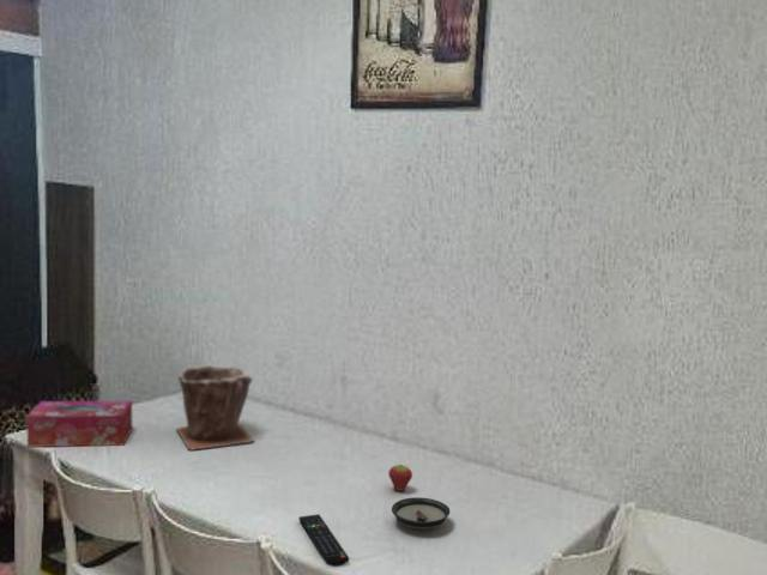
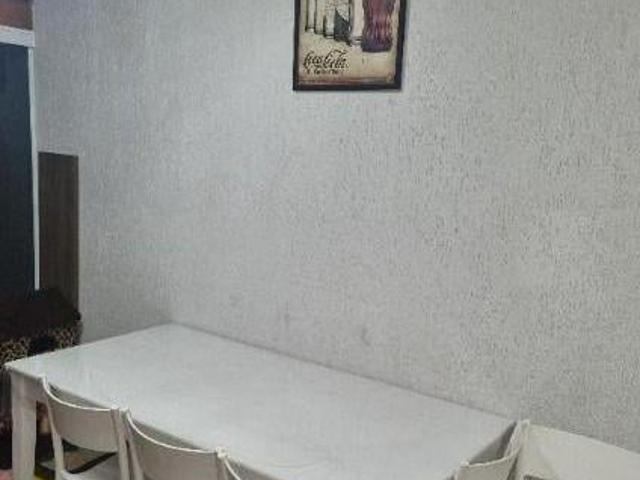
- fruit (400, 477)
- plant pot (215, 402)
- remote control (322, 539)
- tissue box (81, 423)
- saucer (419, 515)
